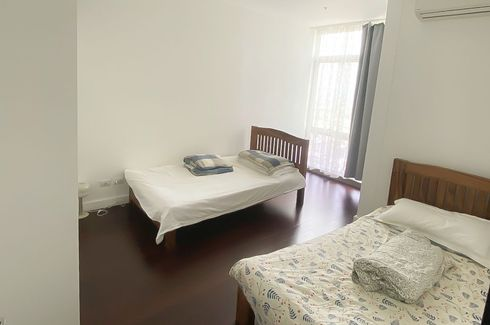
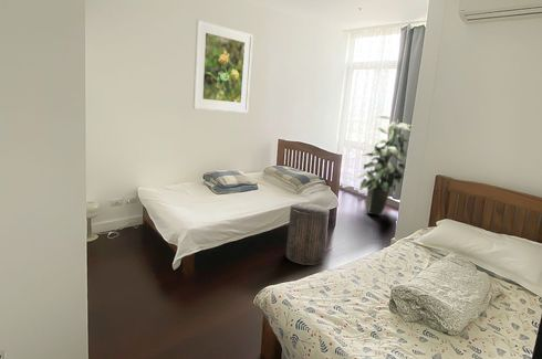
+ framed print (223, 70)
+ stool (306, 232)
+ indoor plant (383, 166)
